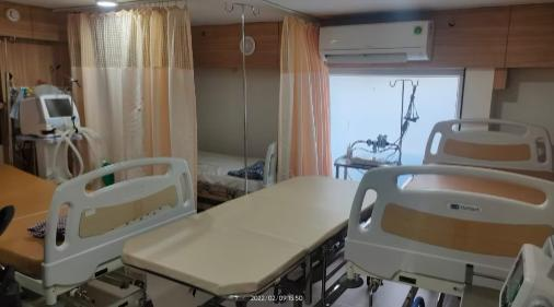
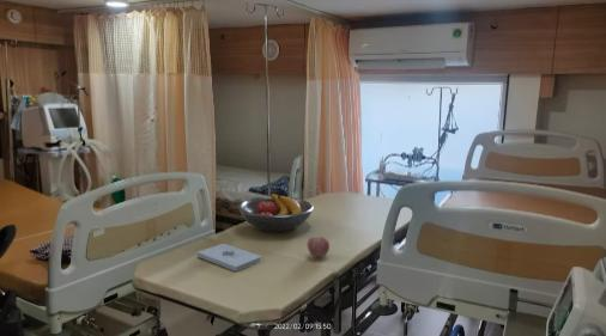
+ fruit bowl (275, 213)
+ apple (317, 246)
+ notepad (229, 256)
